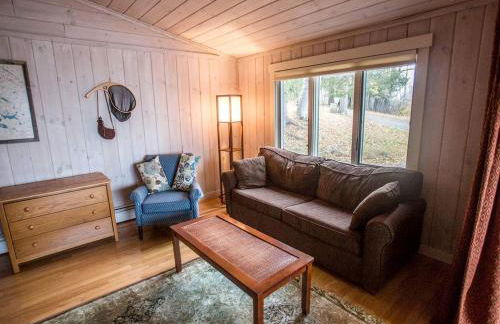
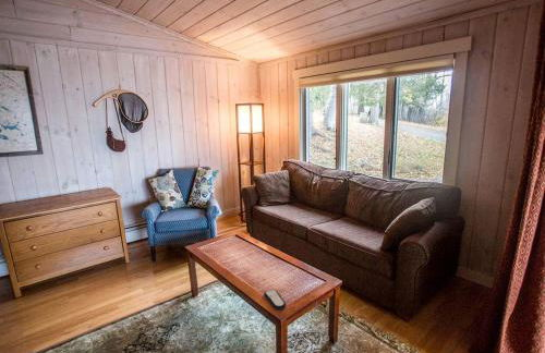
+ remote control (275, 299)
